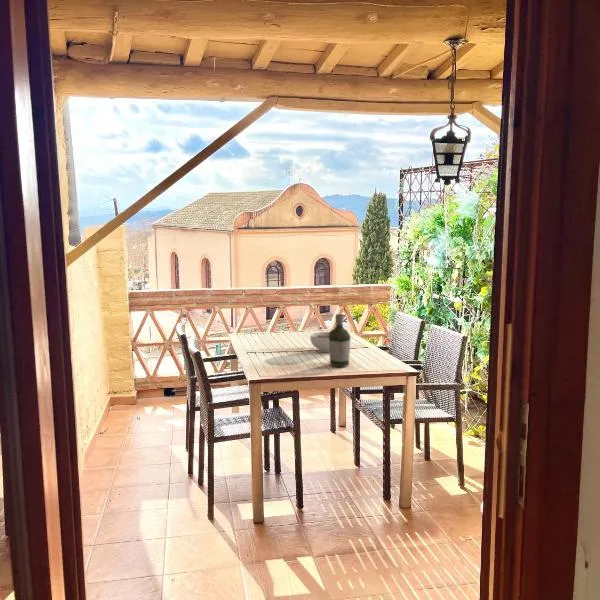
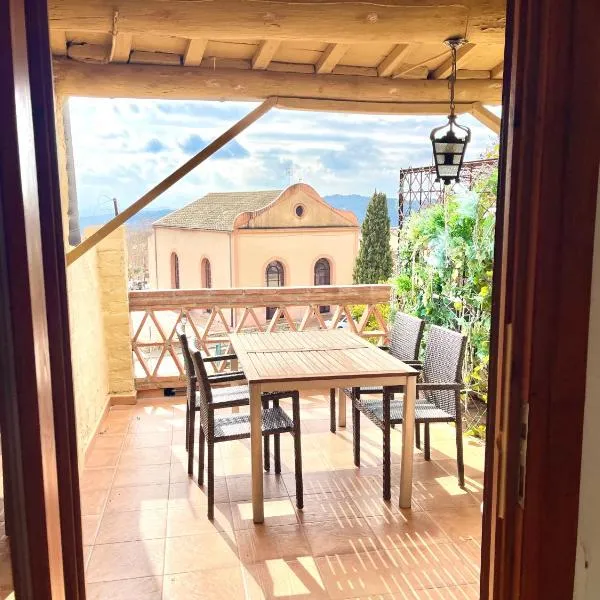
- bottle (339, 339)
- bowl (327, 342)
